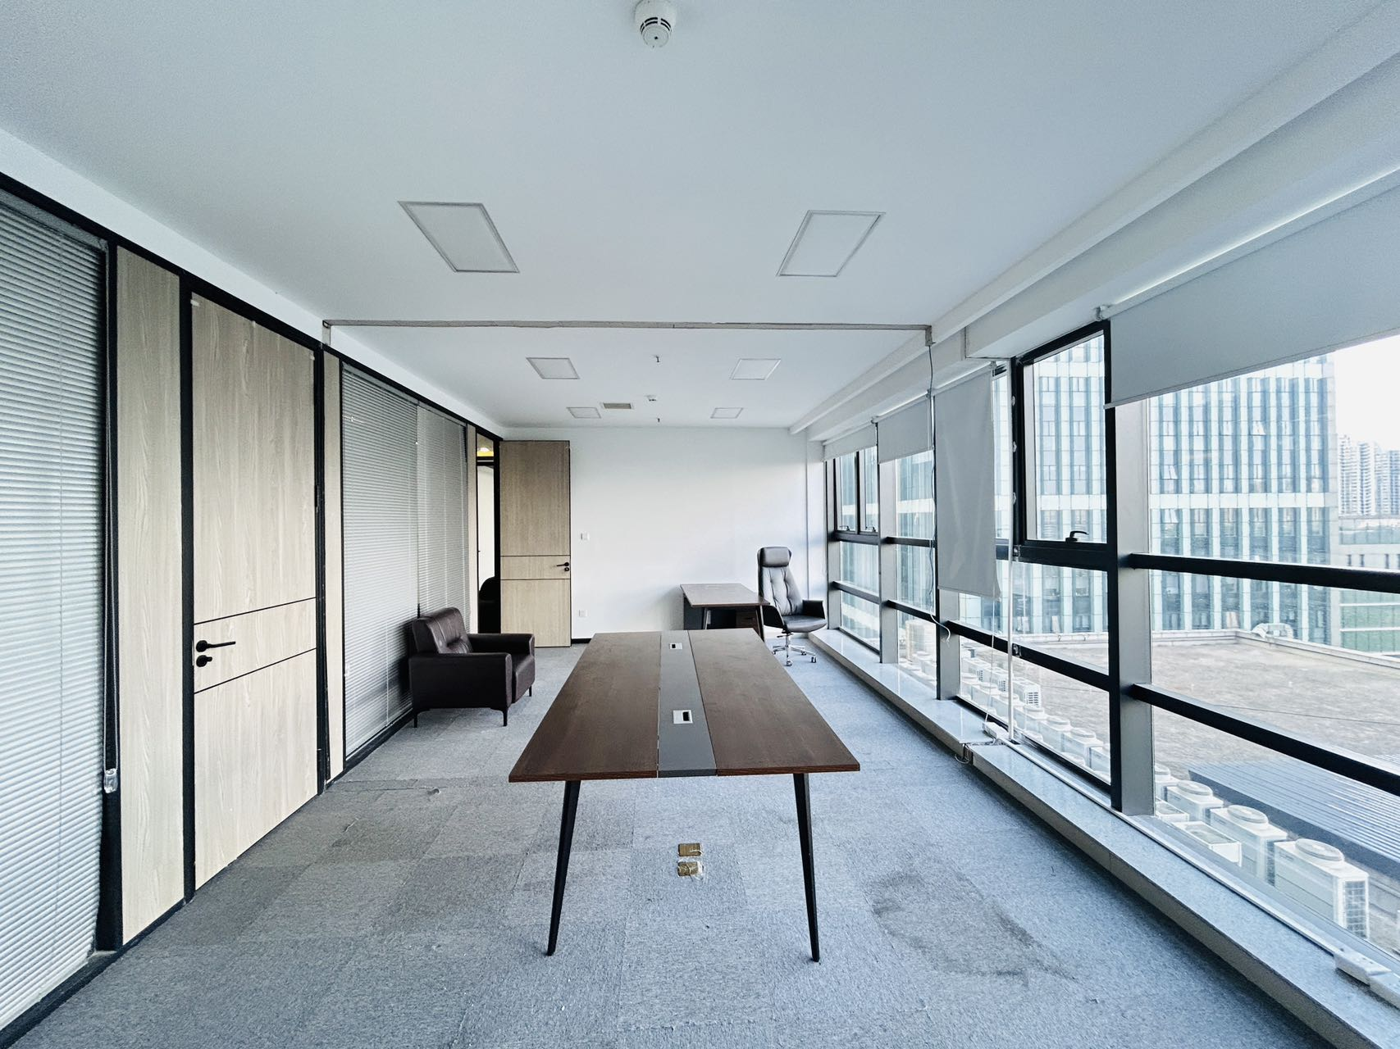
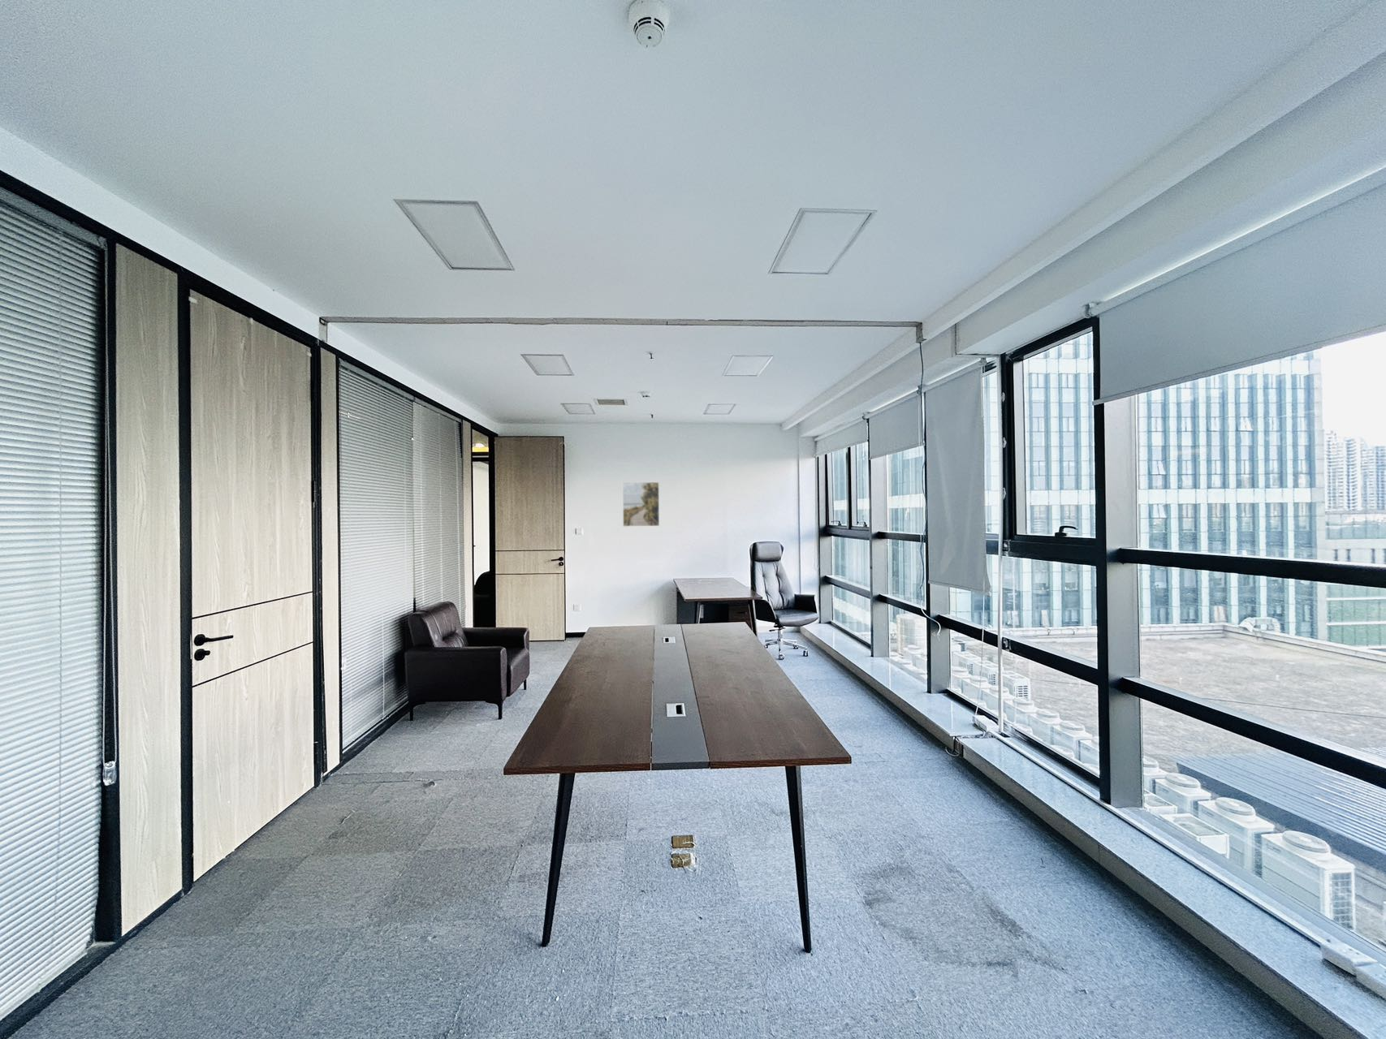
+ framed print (641, 504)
